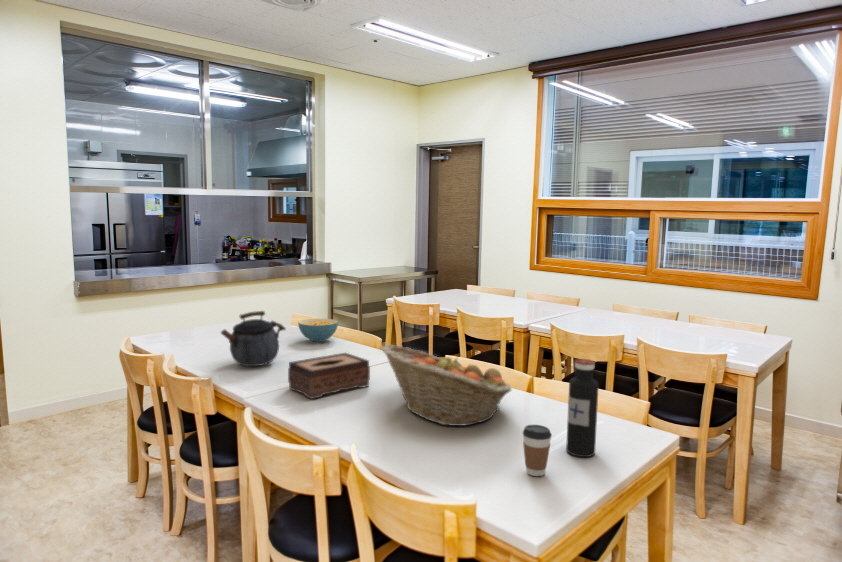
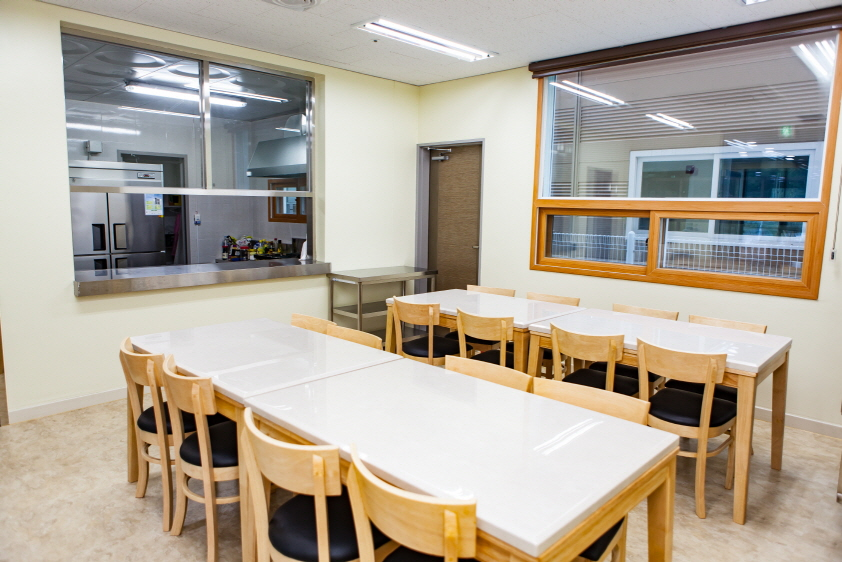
- kettle (253, 337)
- cereal bowl (318, 331)
- fruit basket (444, 378)
- tissue box (329, 374)
- coffee cup (536, 450)
- water bottle (582, 406)
